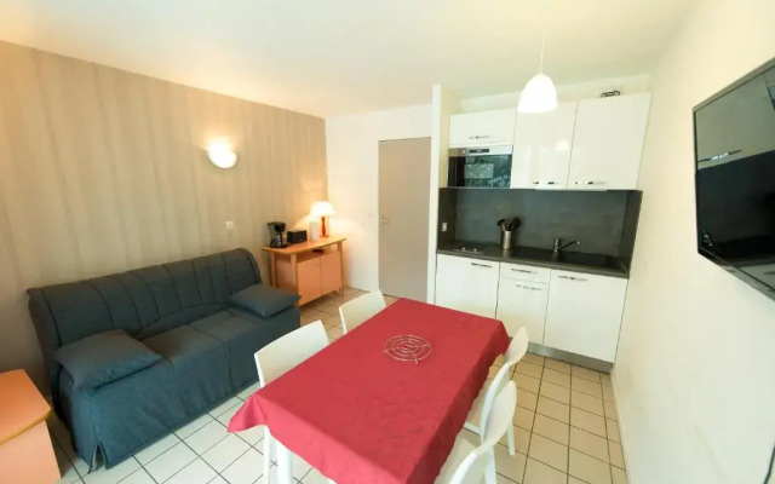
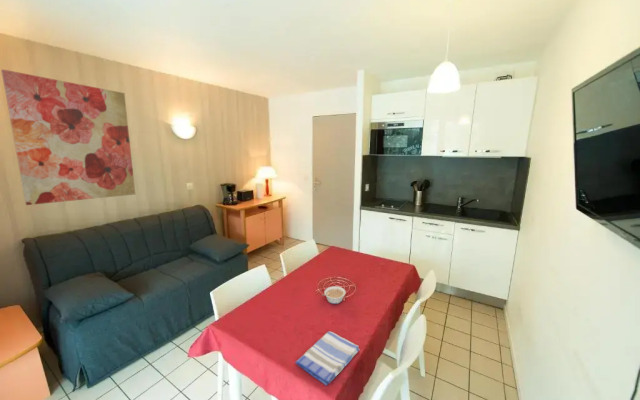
+ wall art (80, 143)
+ dish towel (328, 354)
+ legume (334, 295)
